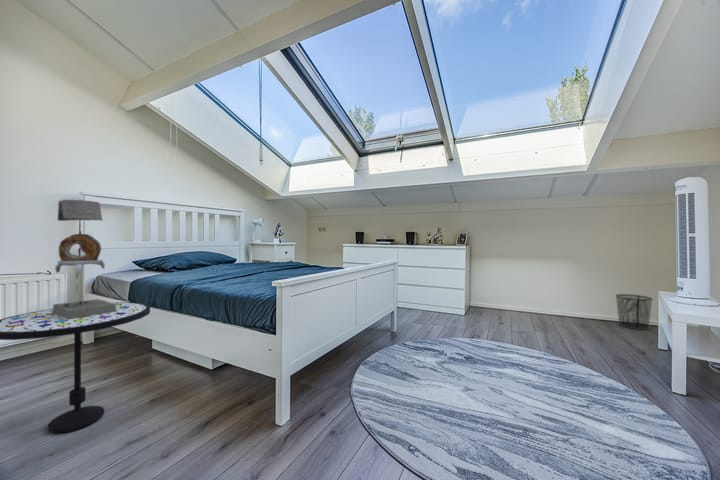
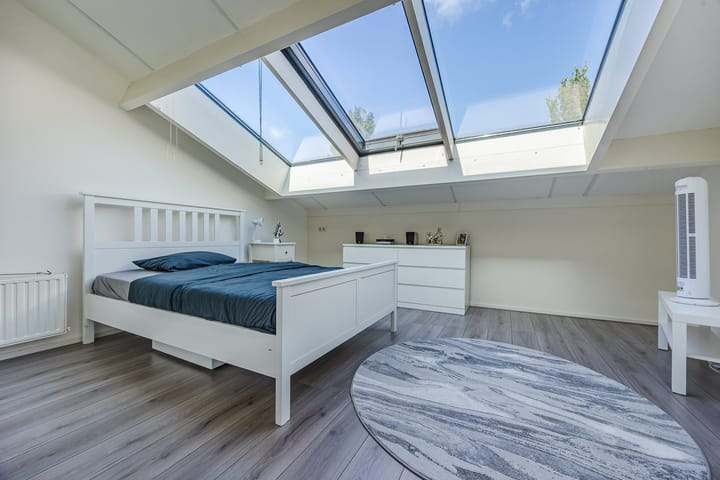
- side table (77, 367)
- table lamp (84, 256)
- waste bin (633, 311)
